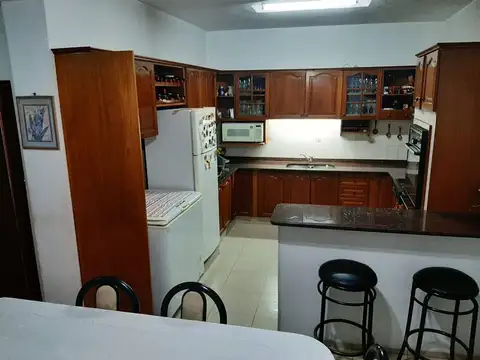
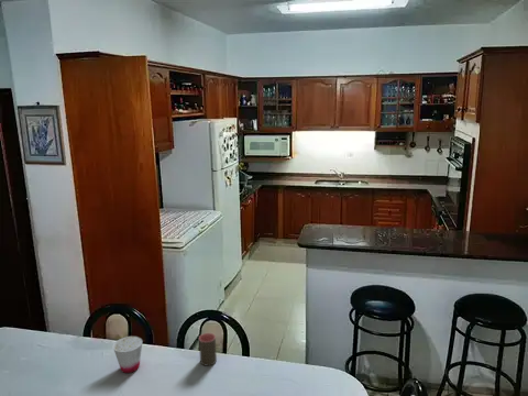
+ cup (129, 355)
+ cup (207, 349)
